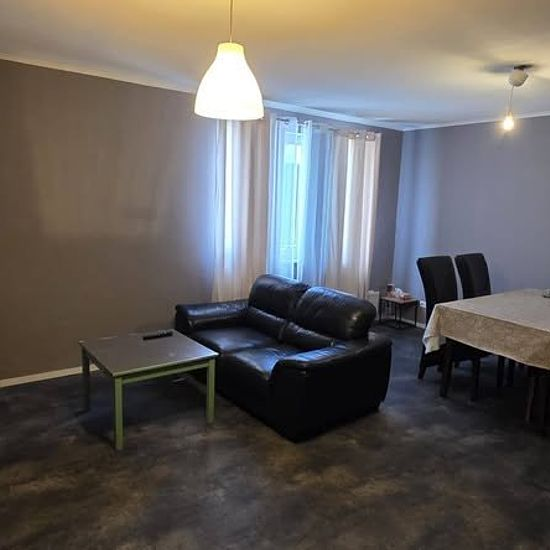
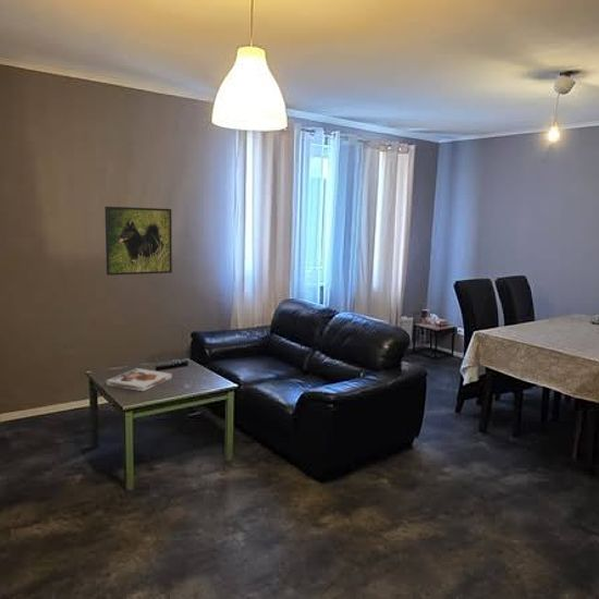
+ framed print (139, 241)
+ board game (139, 379)
